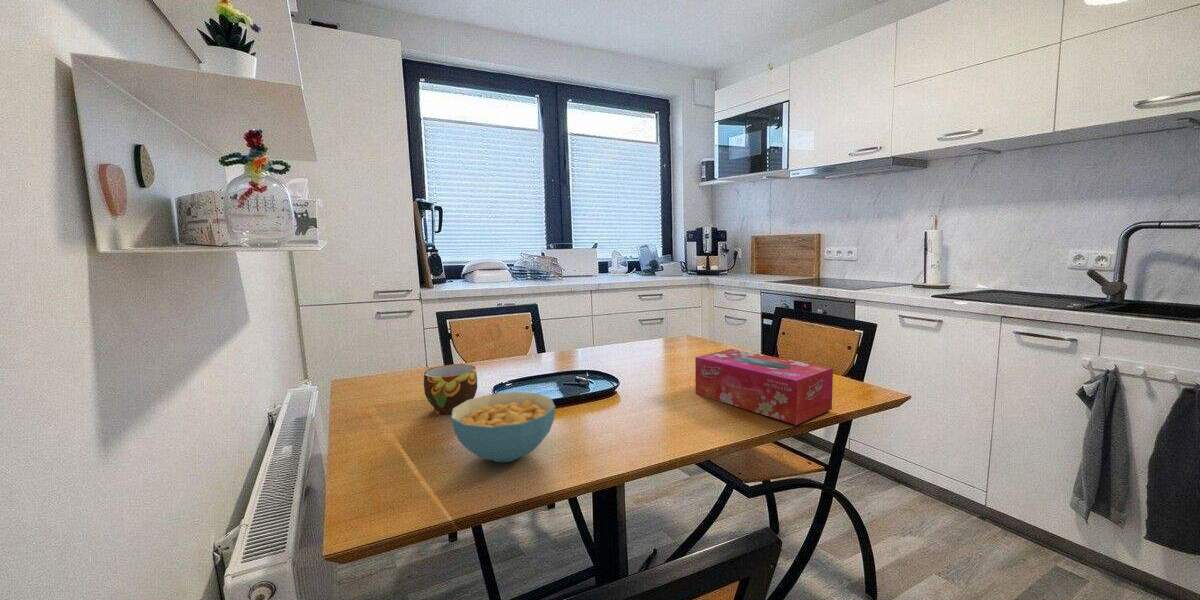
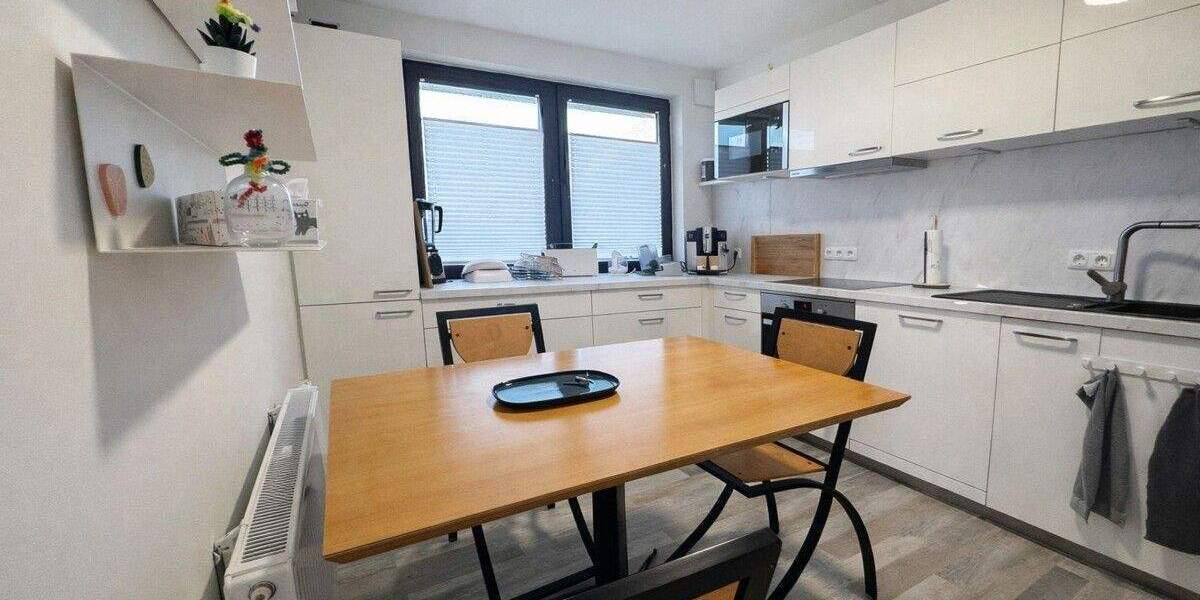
- cup (450, 389)
- tissue box (759, 381)
- cereal bowl (505, 431)
